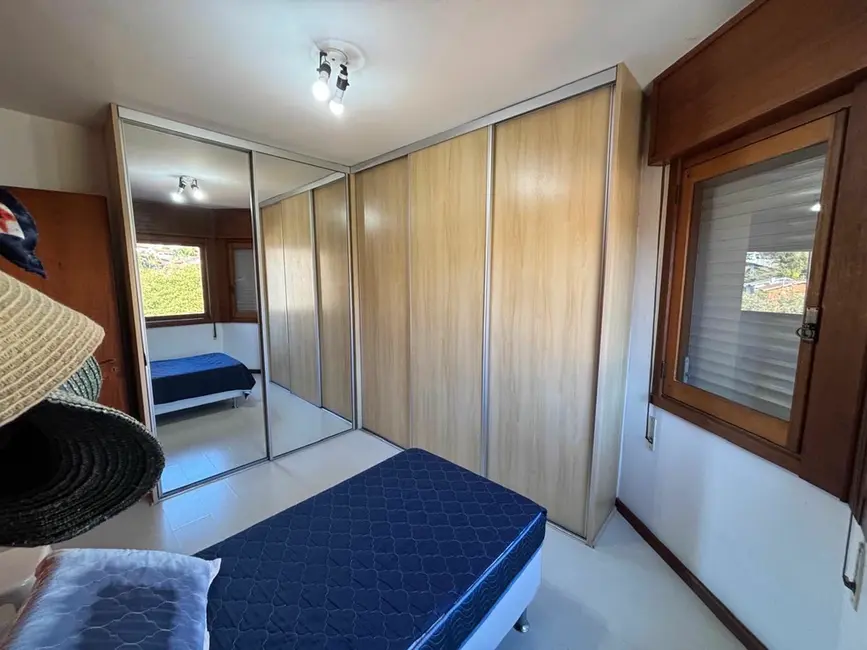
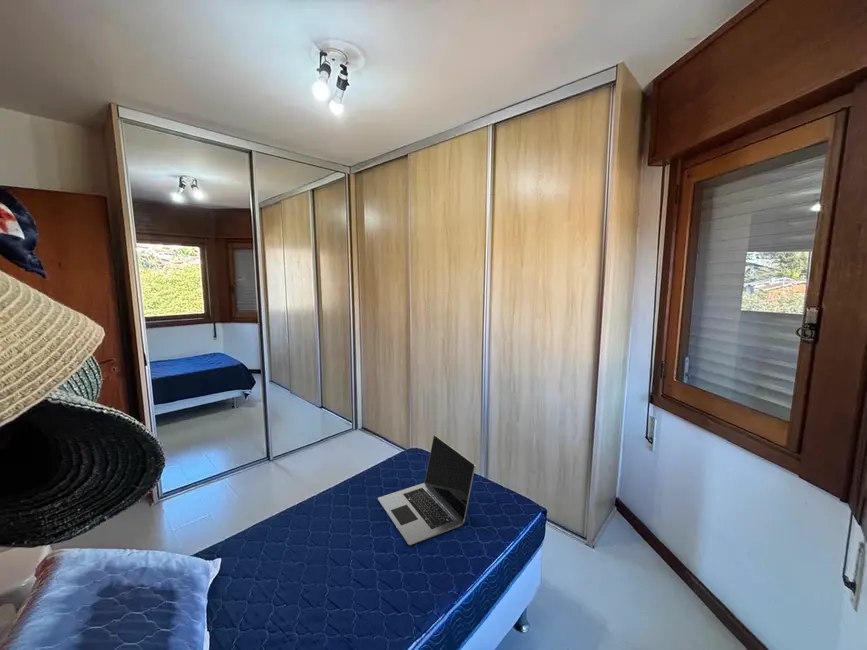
+ laptop (423, 483)
